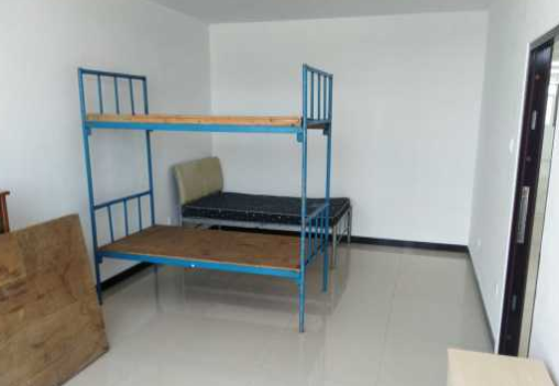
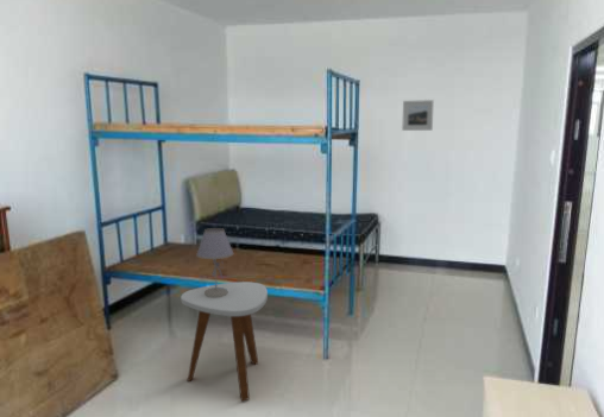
+ table lamp (215, 261)
+ side table (233, 337)
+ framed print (417, 115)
